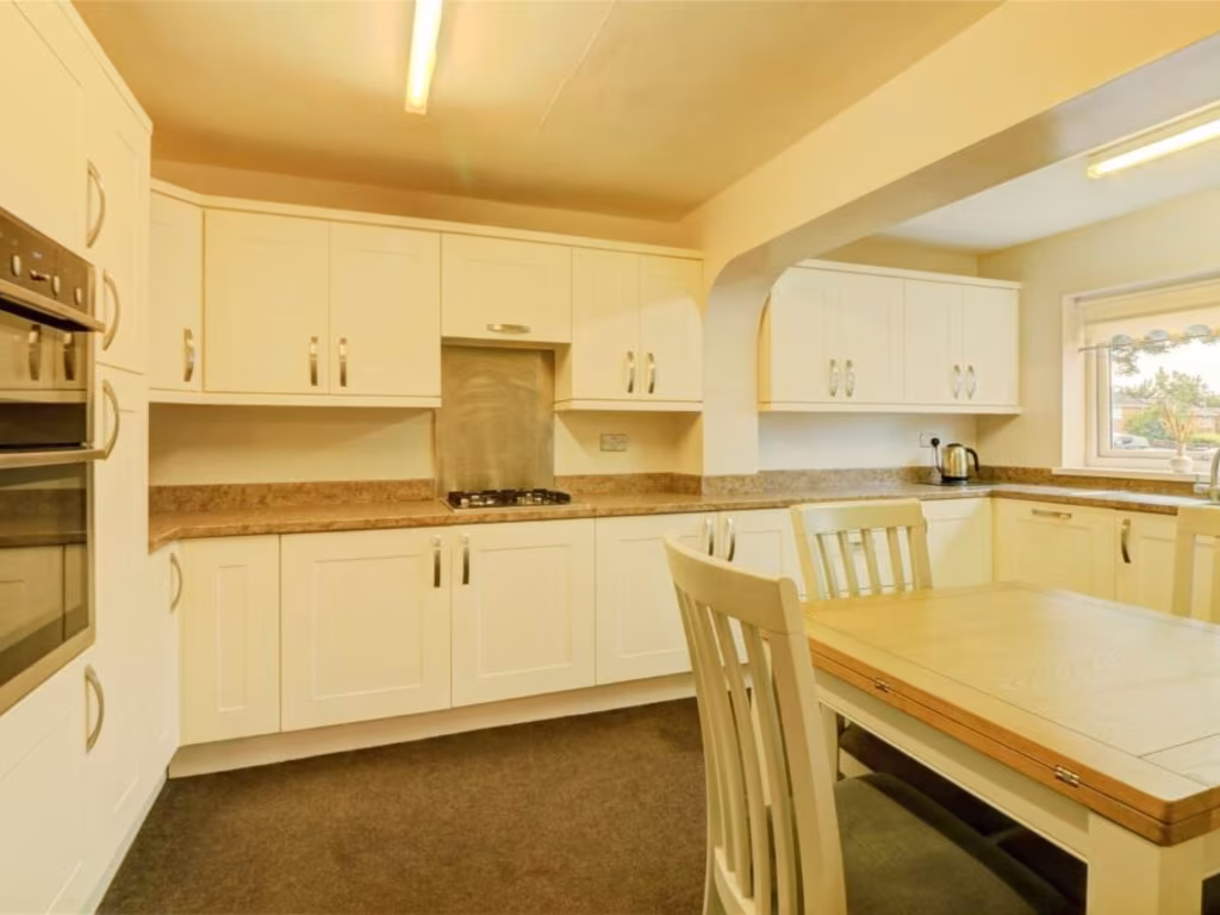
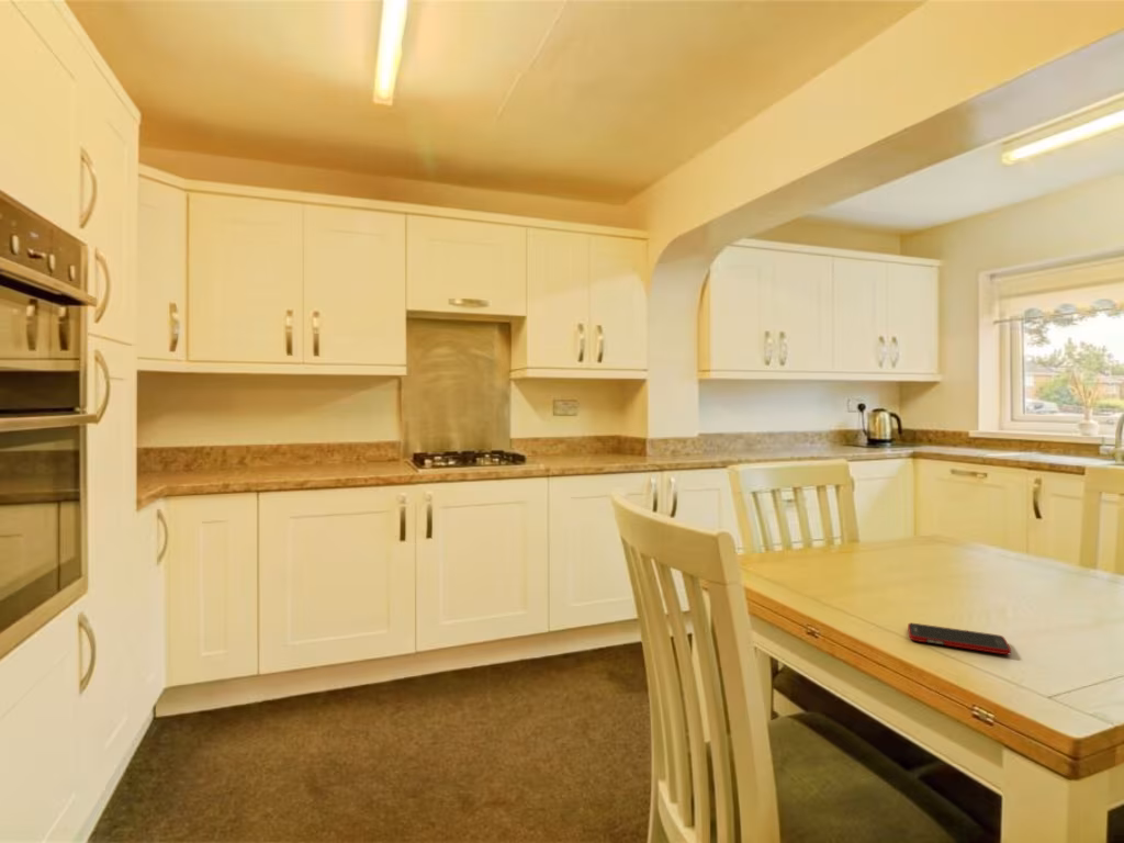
+ cell phone (956, 638)
